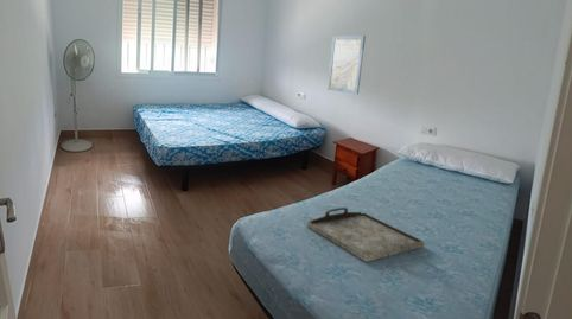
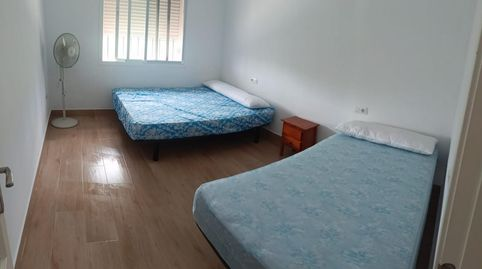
- wall art (344, 64)
- serving tray (364, 229)
